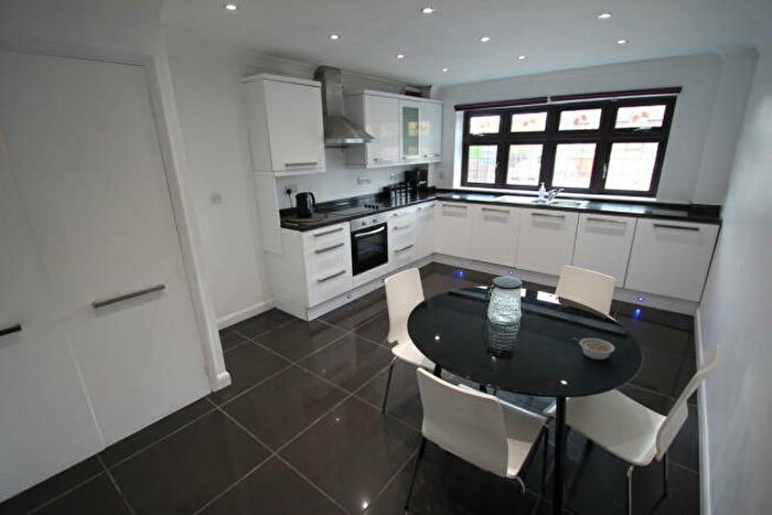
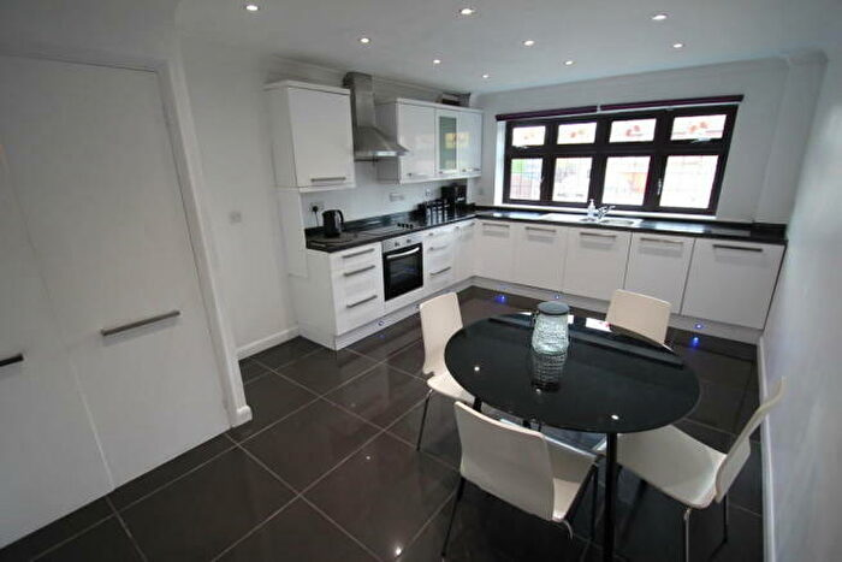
- legume (594, 348)
